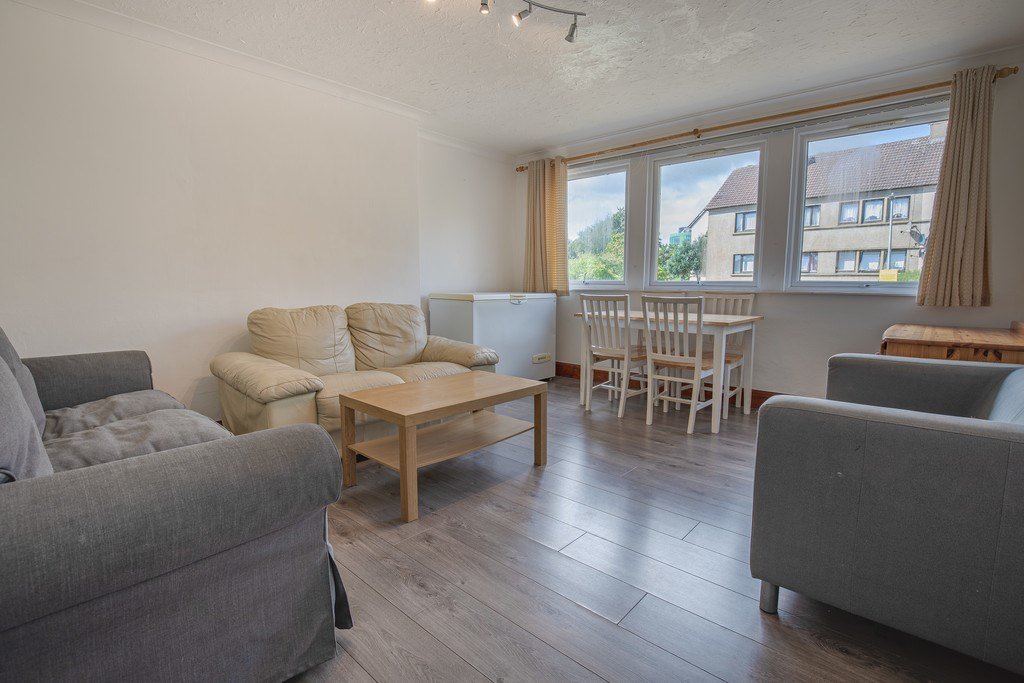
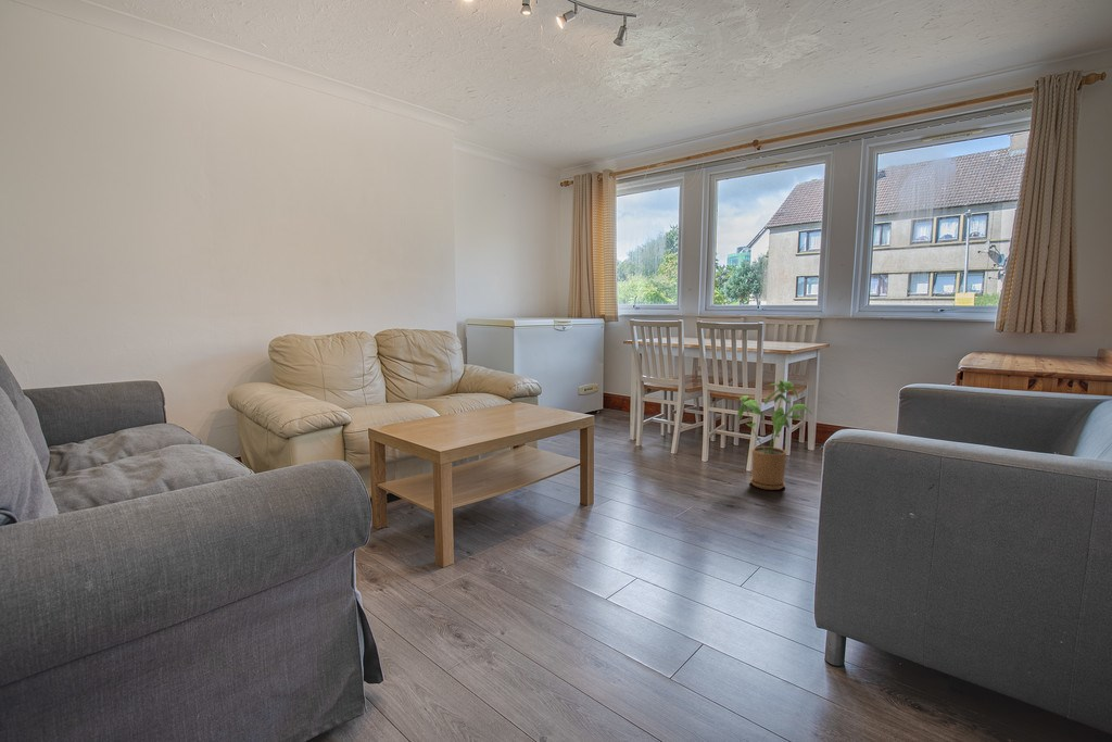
+ house plant (774, 435)
